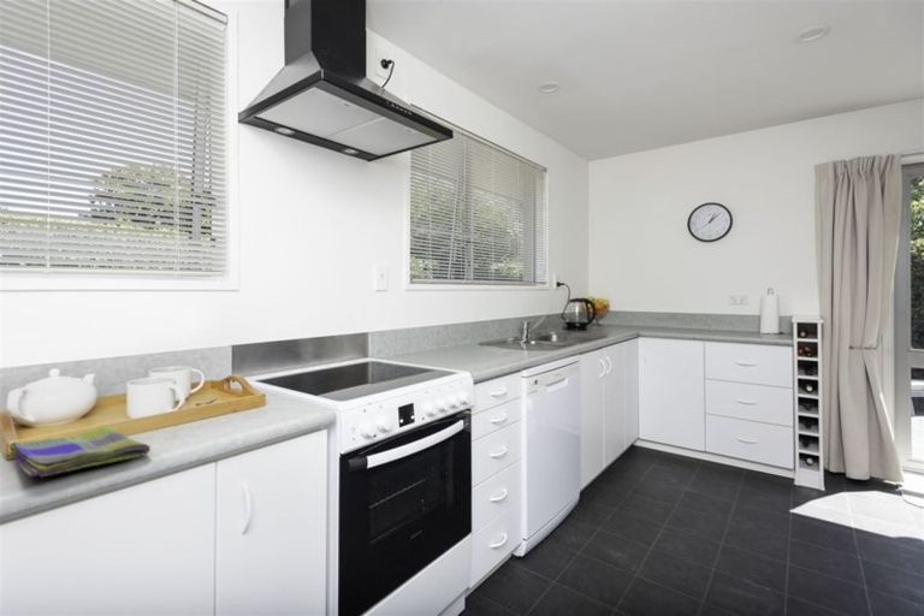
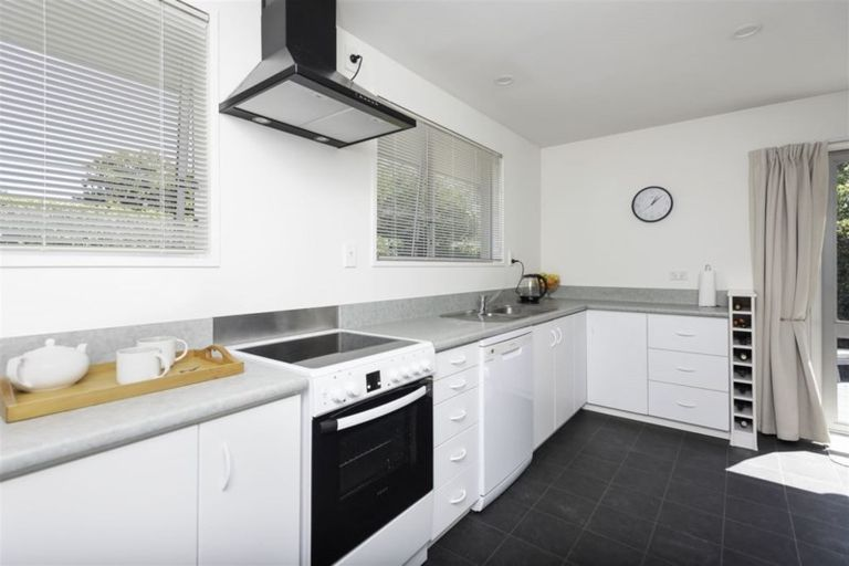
- dish towel (79, 448)
